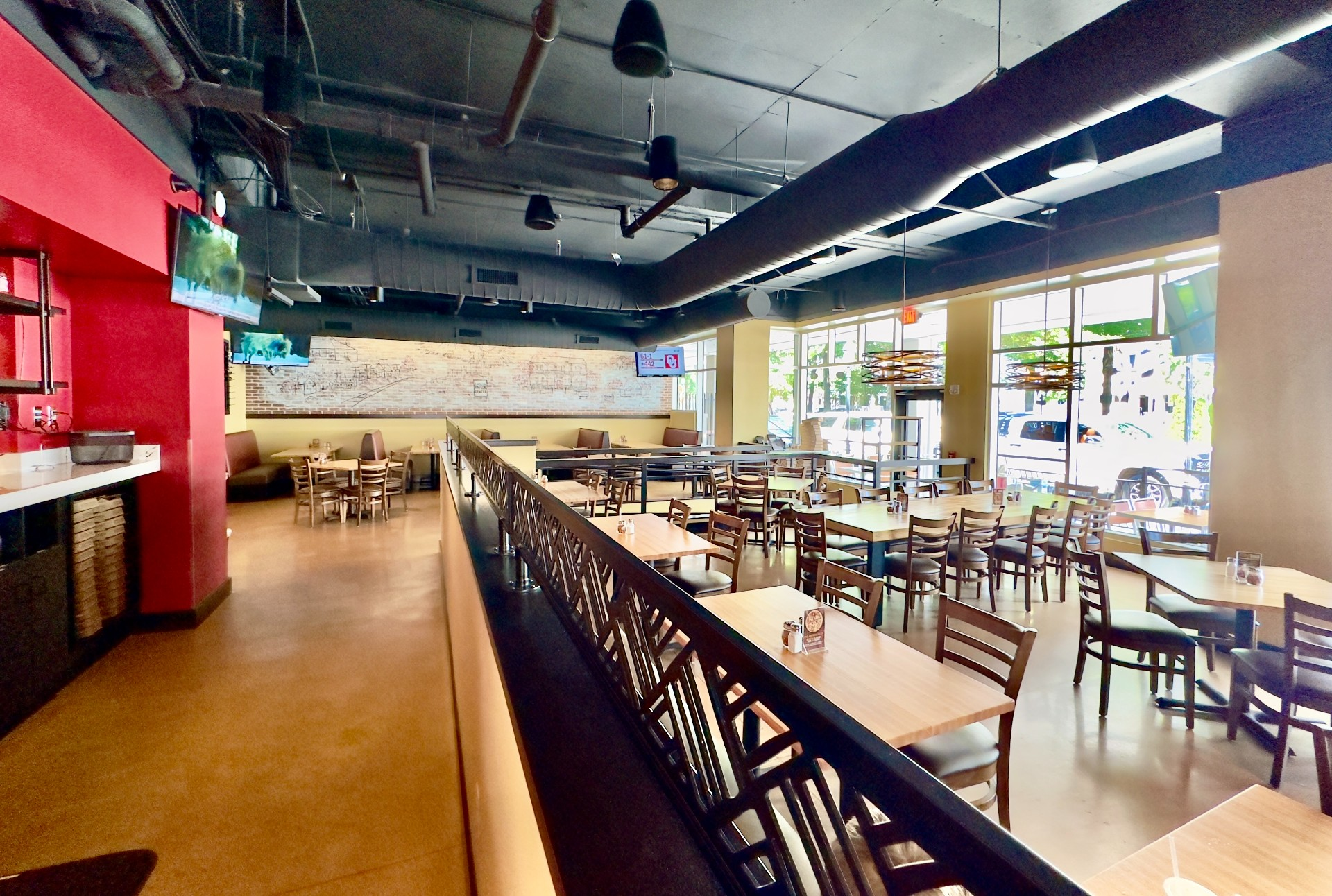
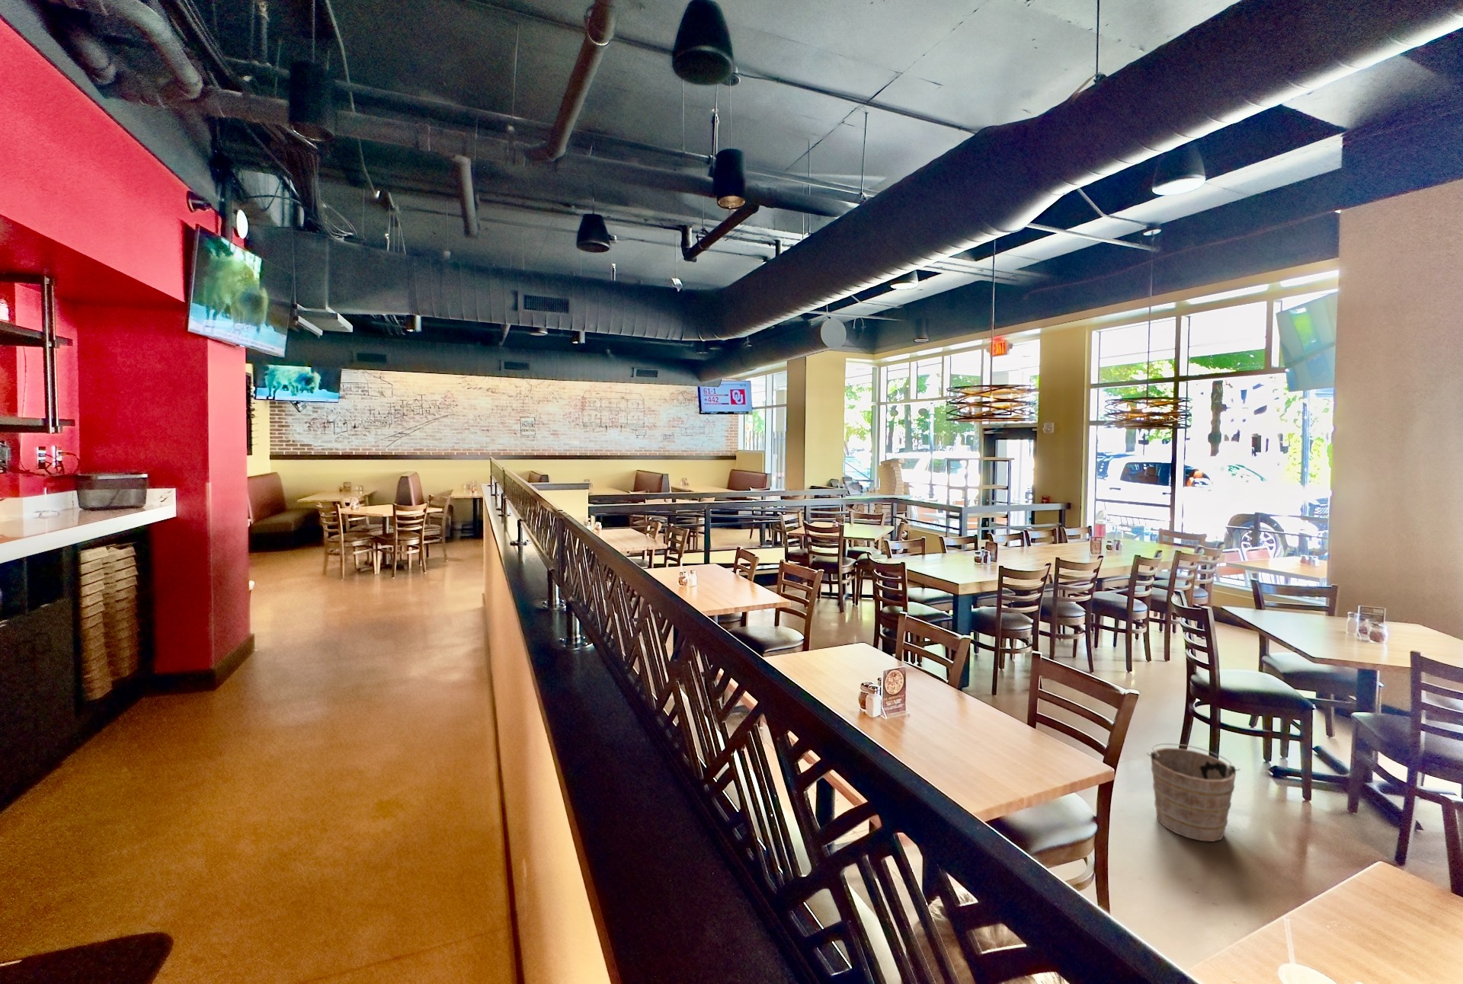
+ bucket (1191, 791)
